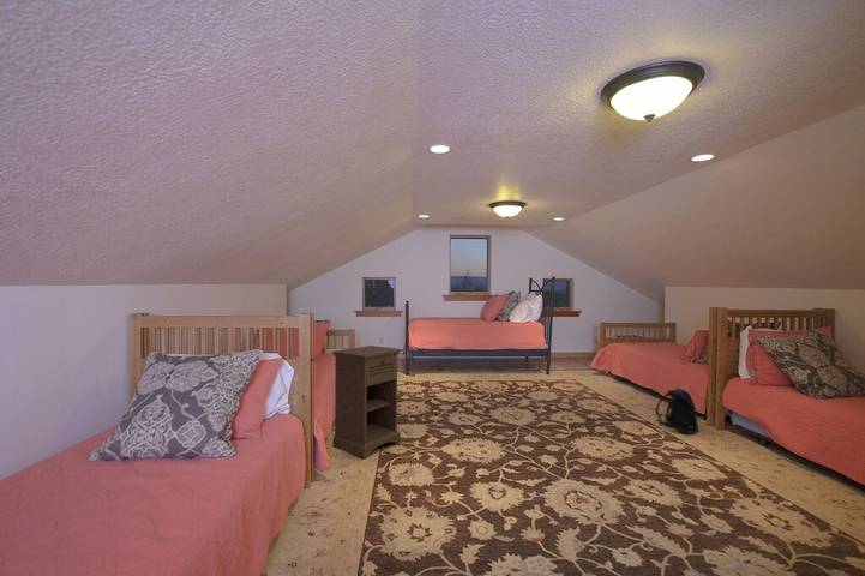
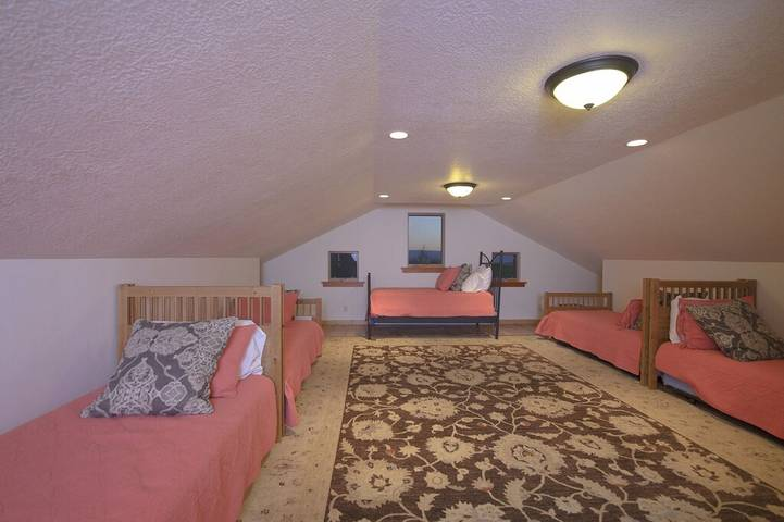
- nightstand (367, 397)
- backpack (675, 408)
